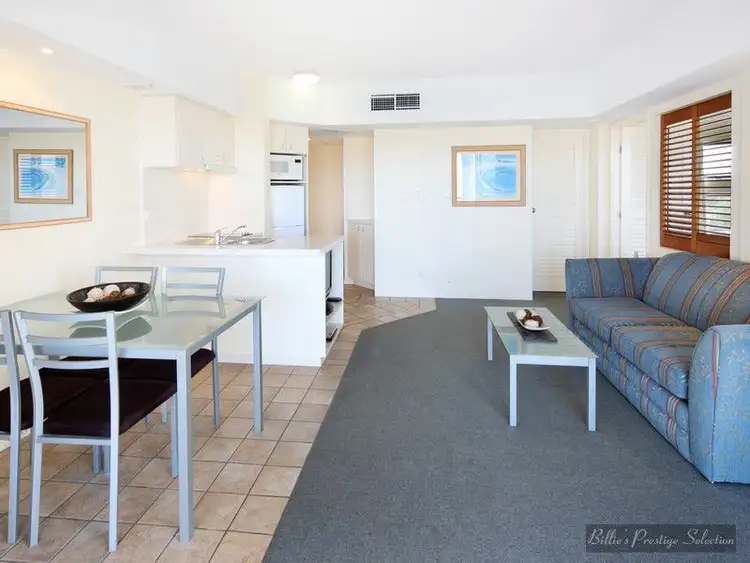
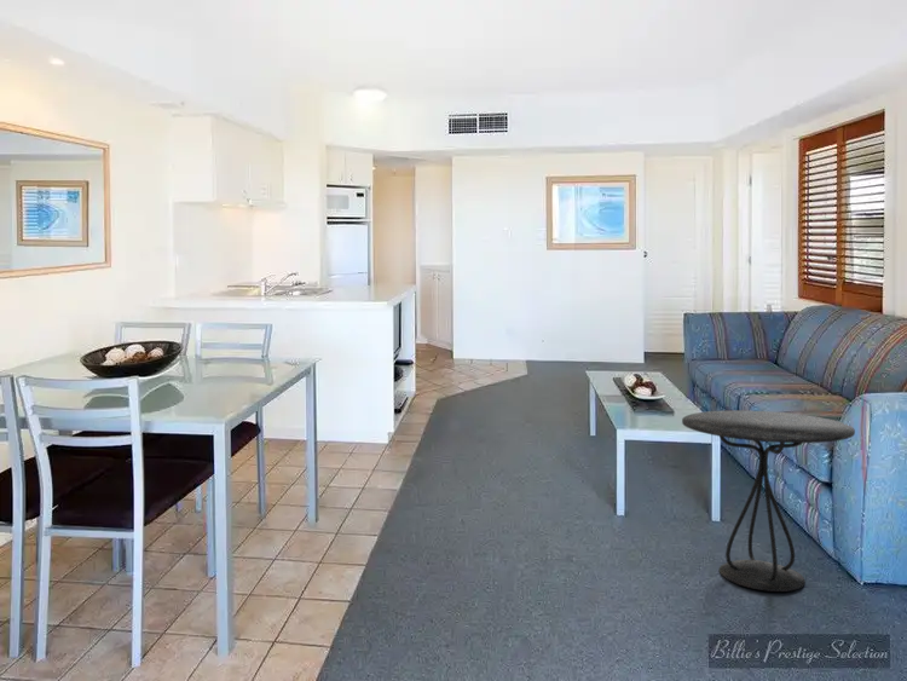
+ side table (766, 500)
